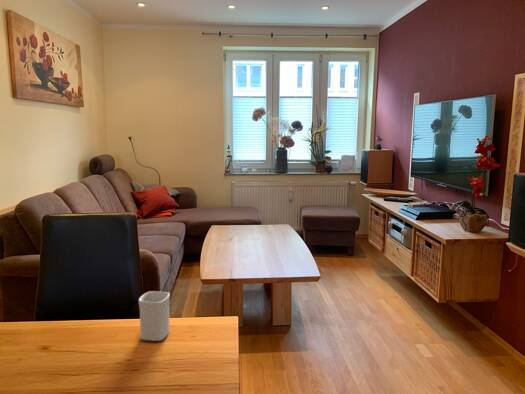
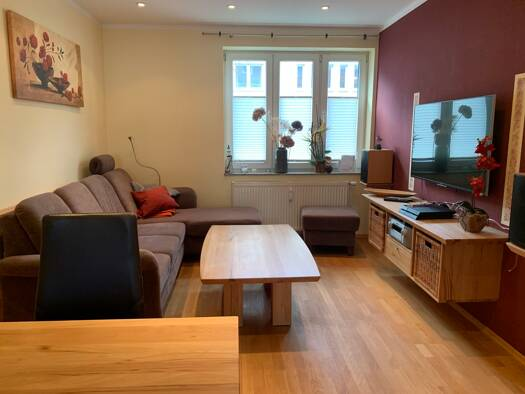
- mug (157, 313)
